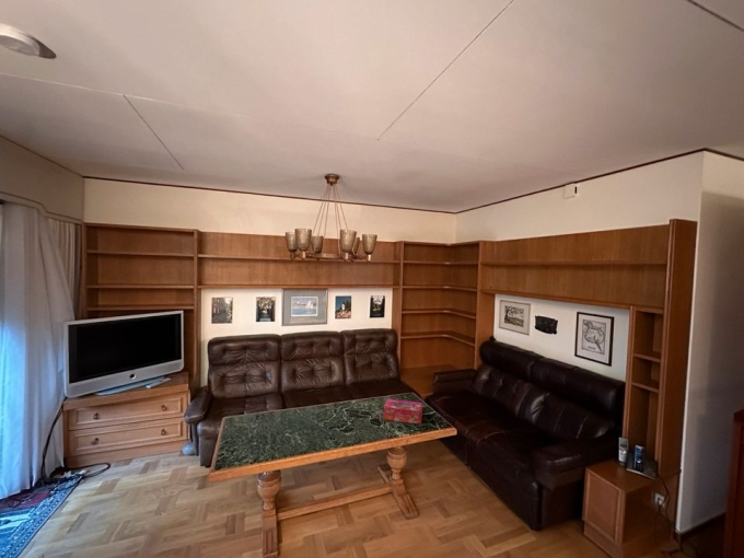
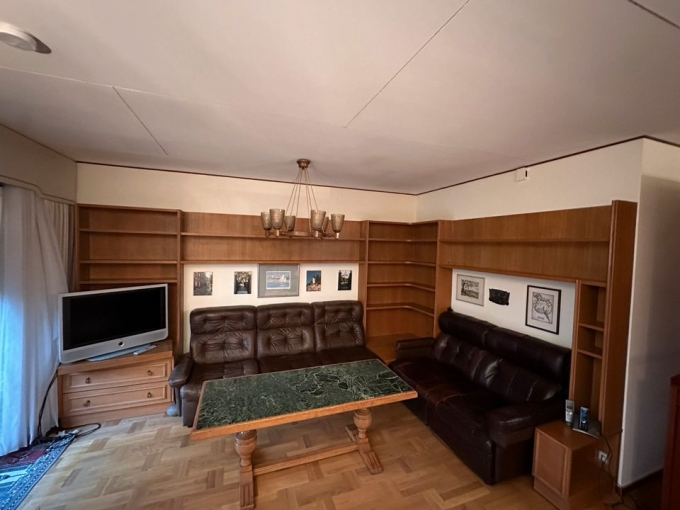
- tissue box (403, 410)
